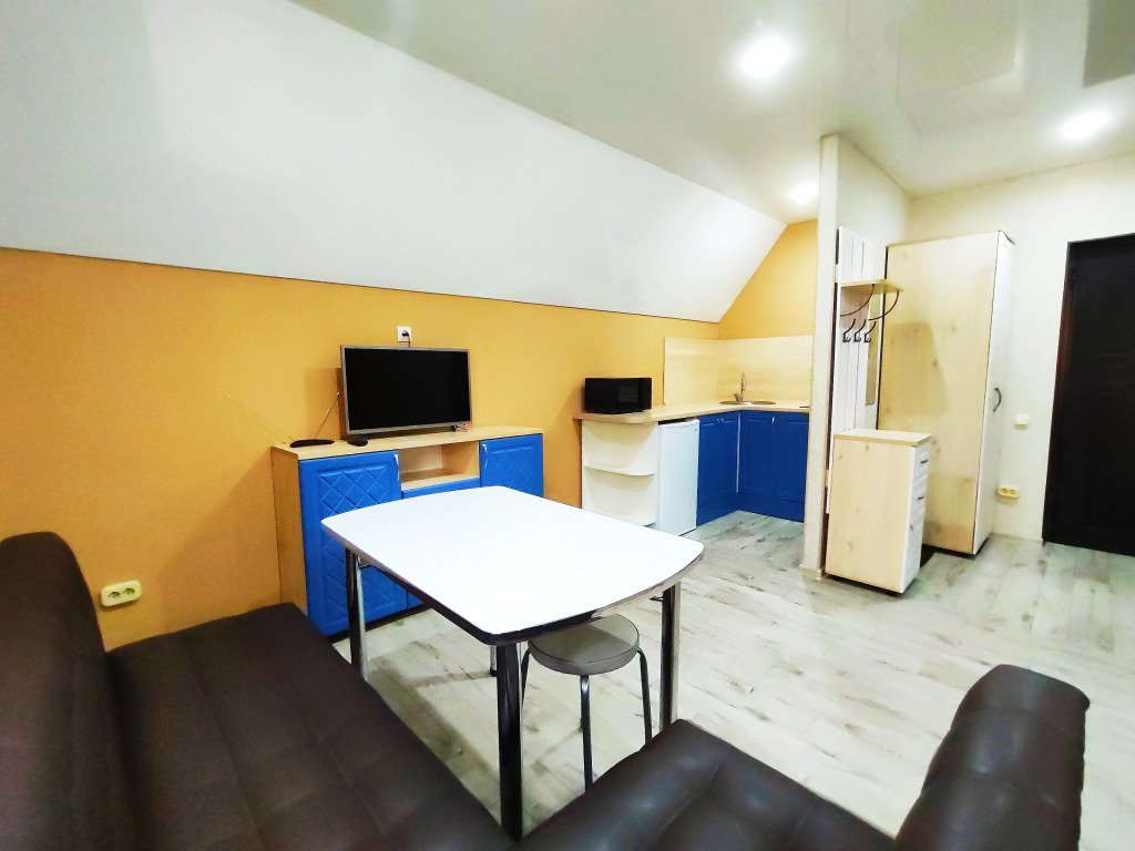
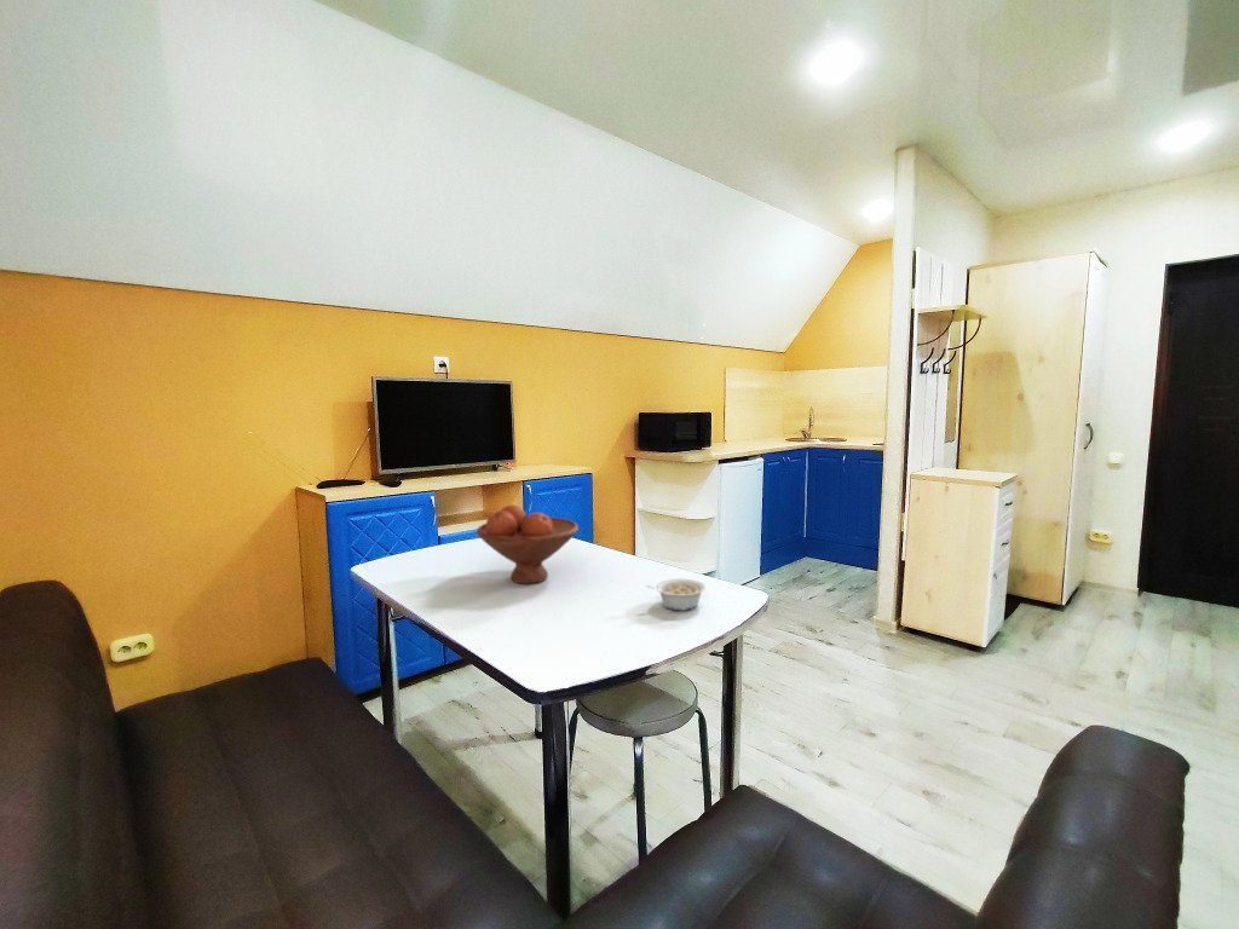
+ fruit bowl (528, 542)
+ legume (679, 594)
